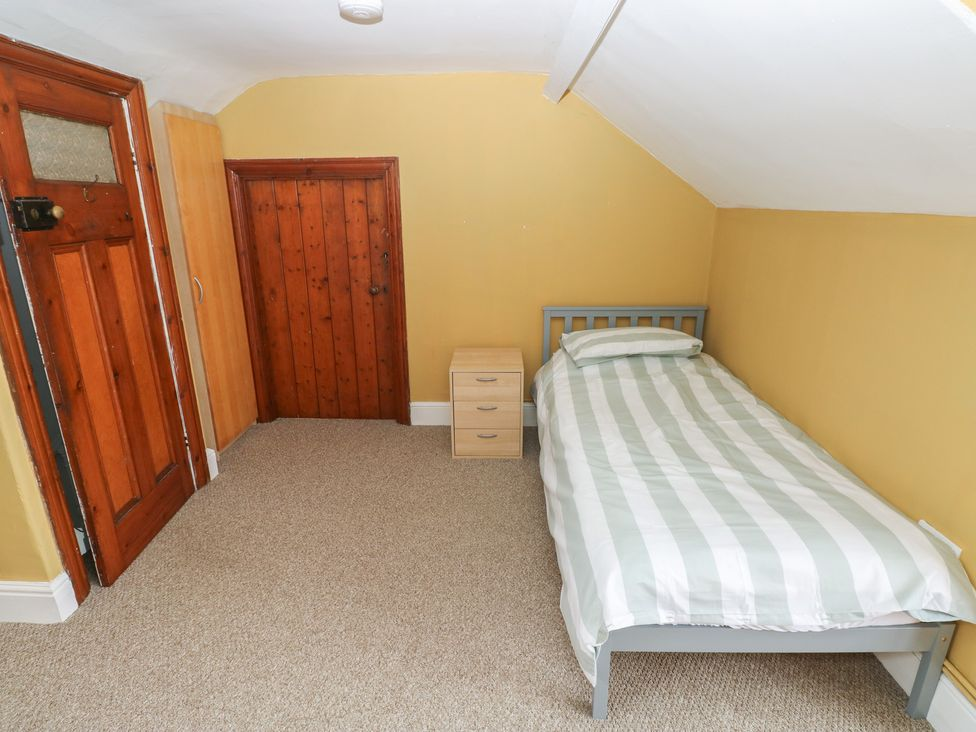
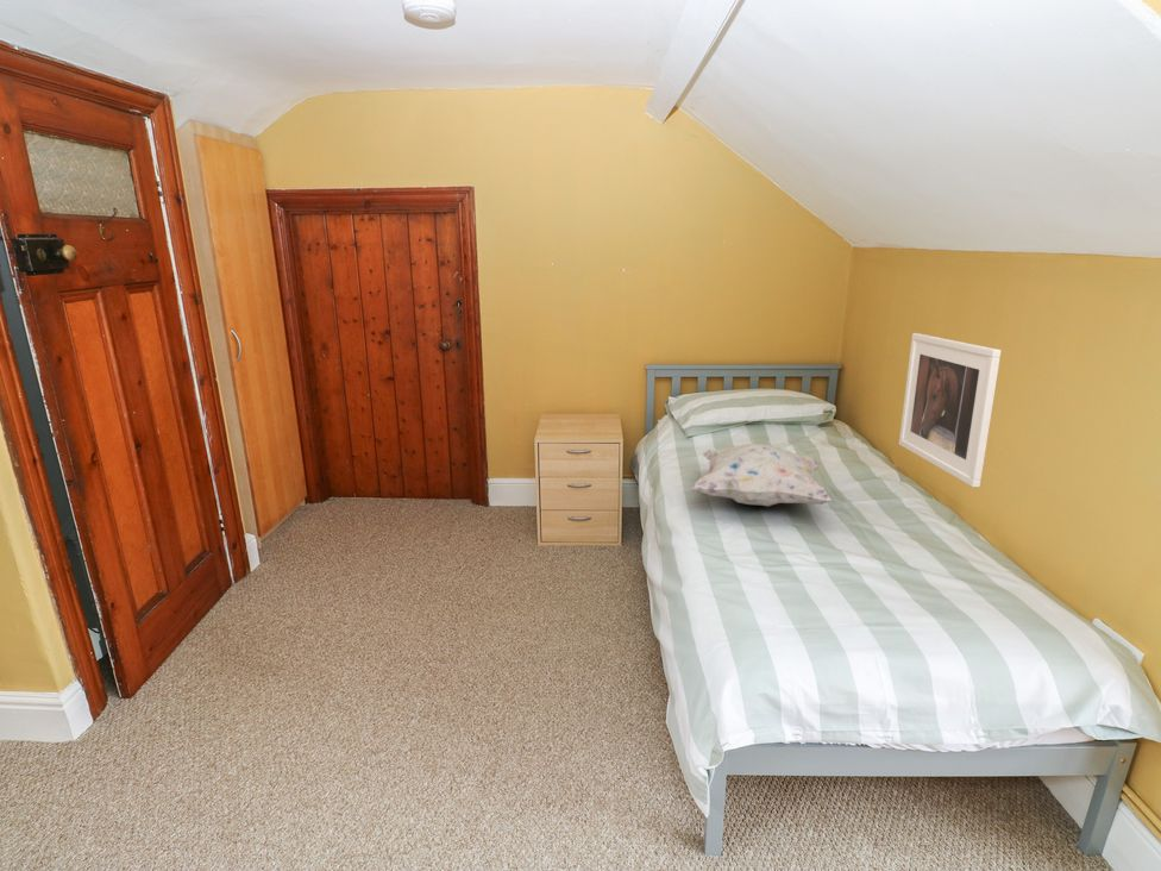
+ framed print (942, 403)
+ decorative pillow (760, 474)
